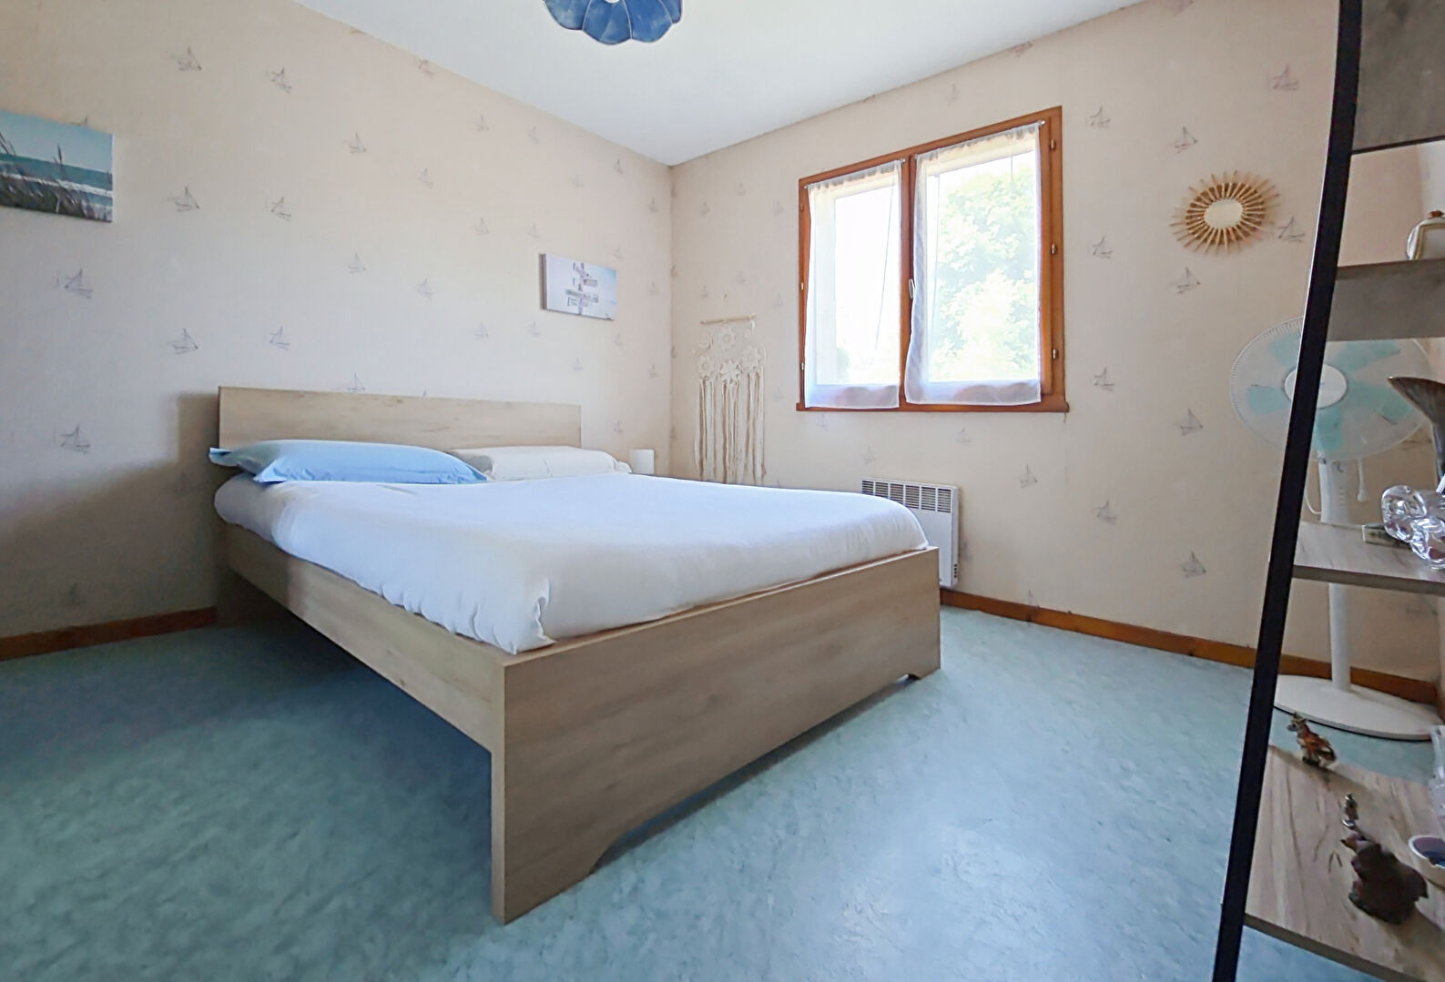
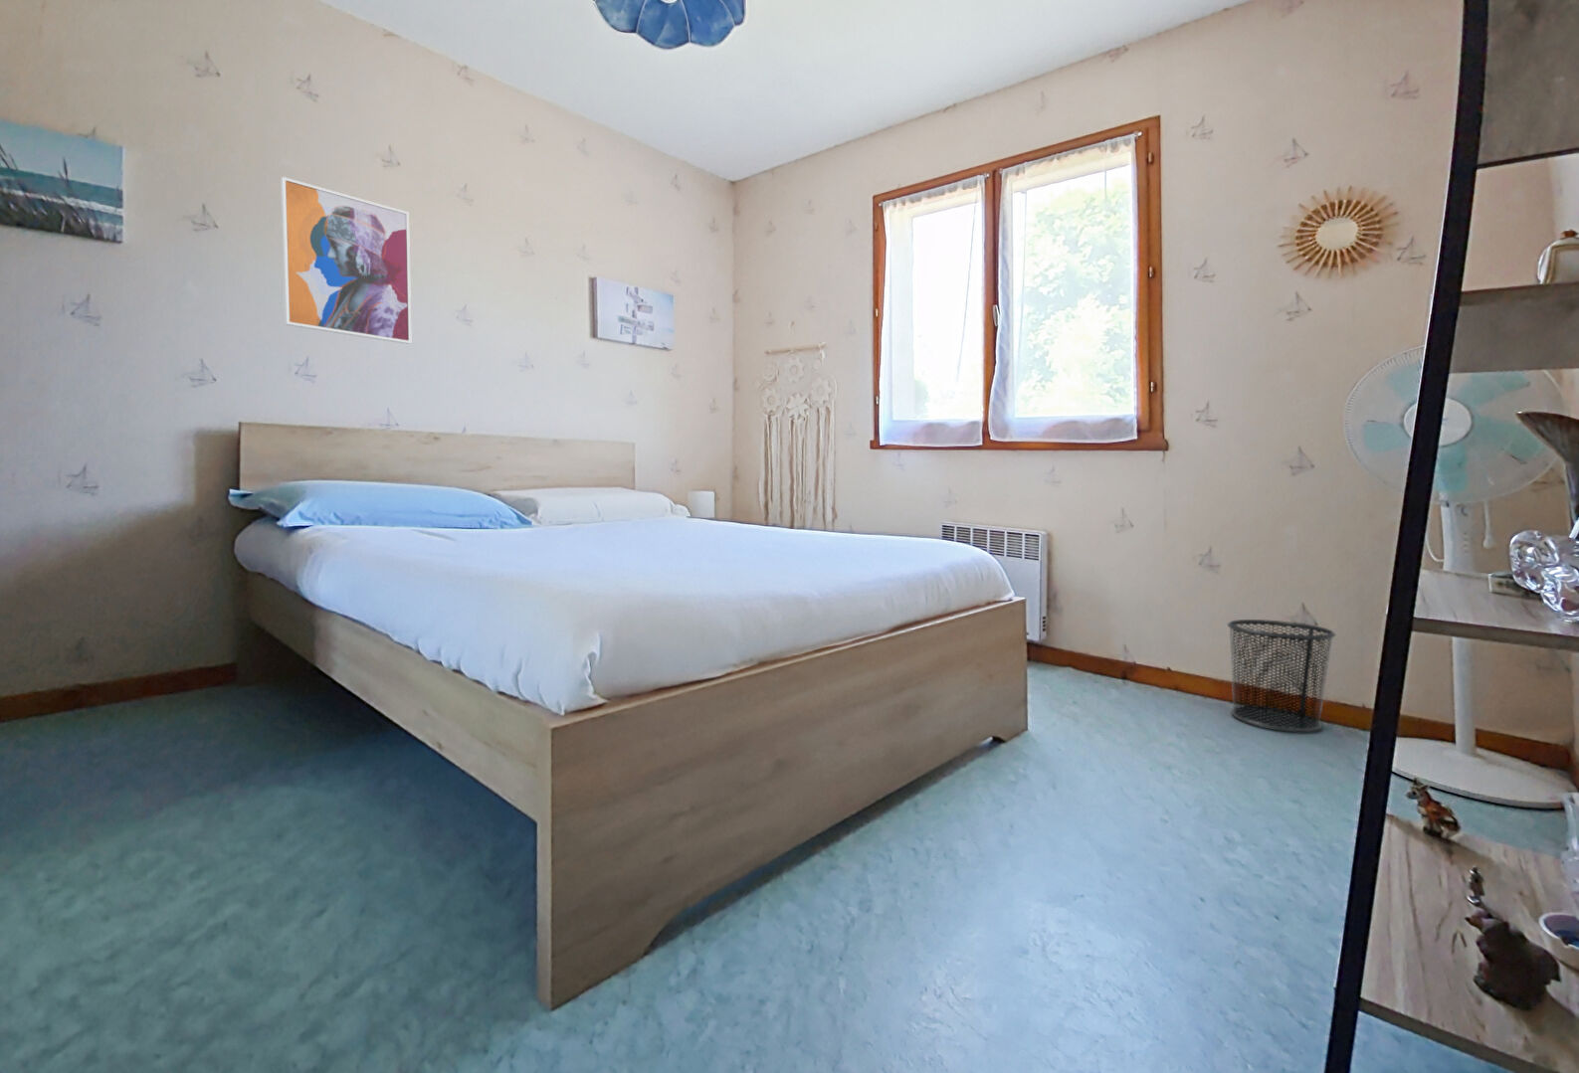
+ wall art (350, 266)
+ waste bin (1277, 673)
